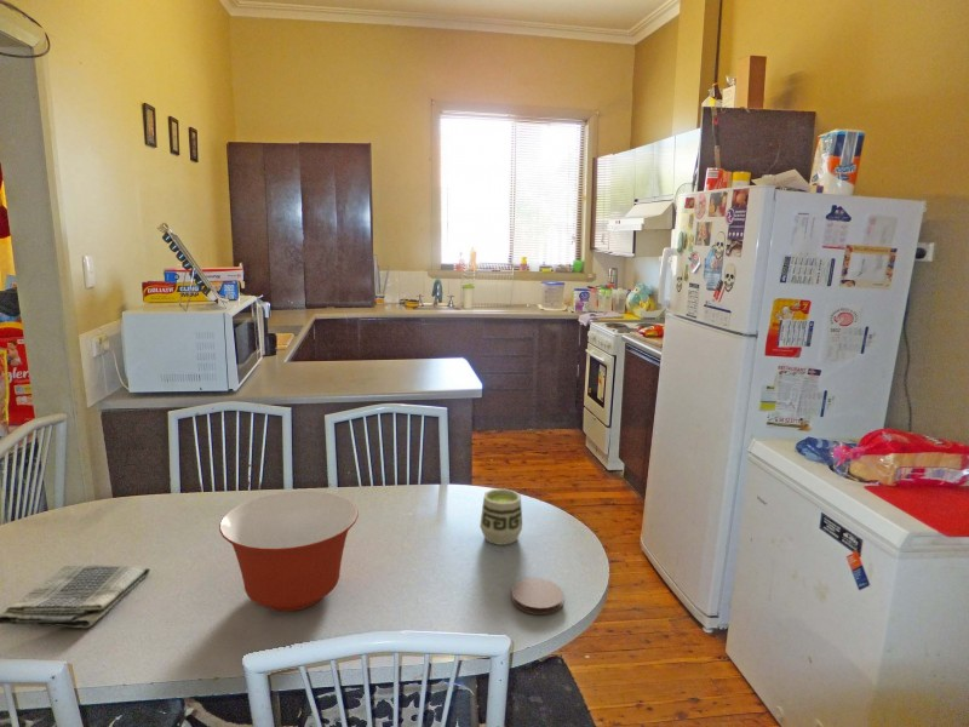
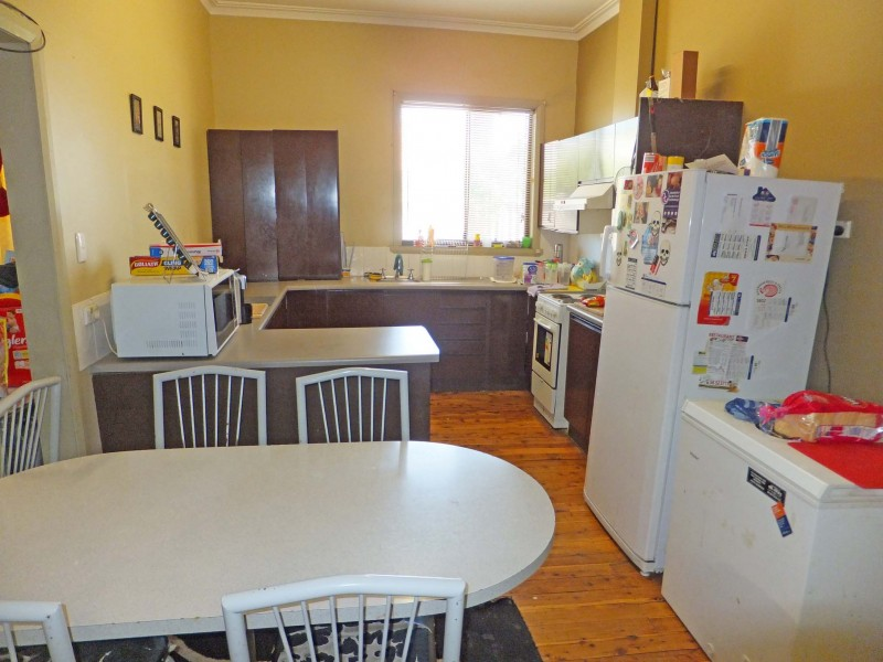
- mixing bowl (292, 554)
- coaster (537, 595)
- cup (501, 516)
- dish towel (76, 591)
